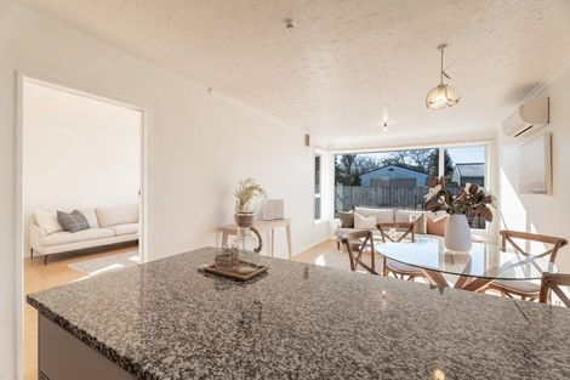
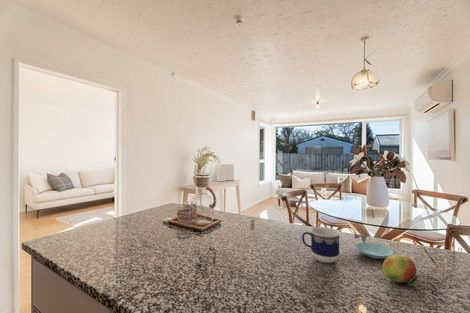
+ cup (320, 244)
+ saucer (373, 251)
+ fruit (399, 268)
